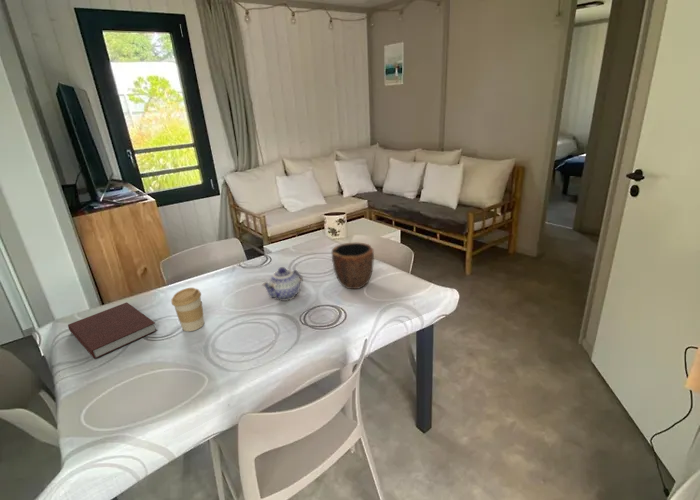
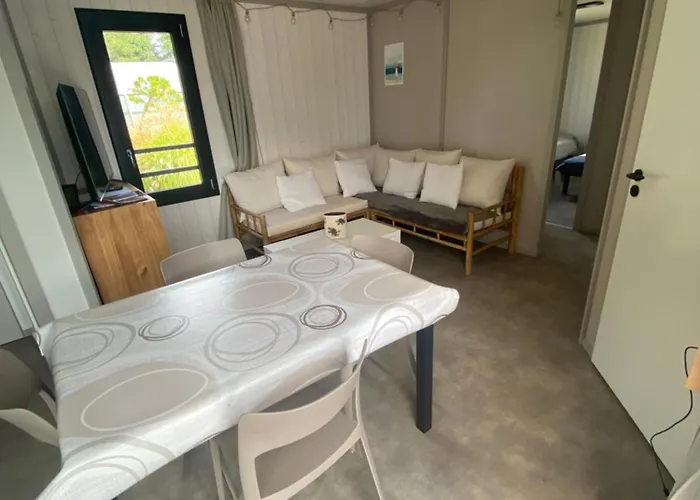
- notebook (112, 327)
- teapot (283, 282)
- coffee cup (189, 309)
- bowl (353, 267)
